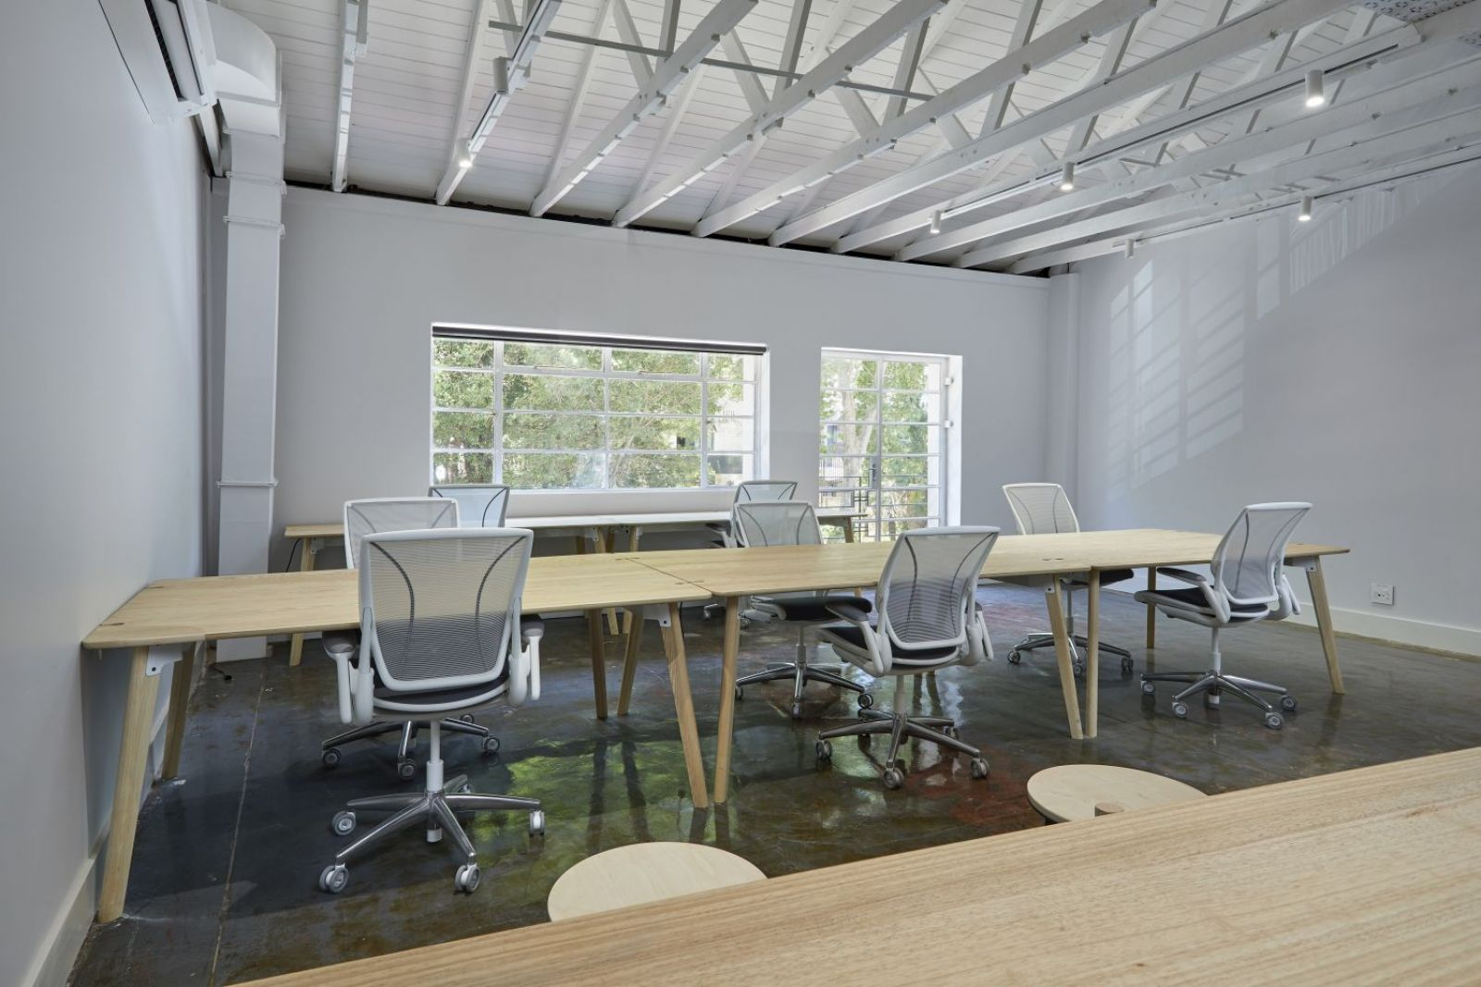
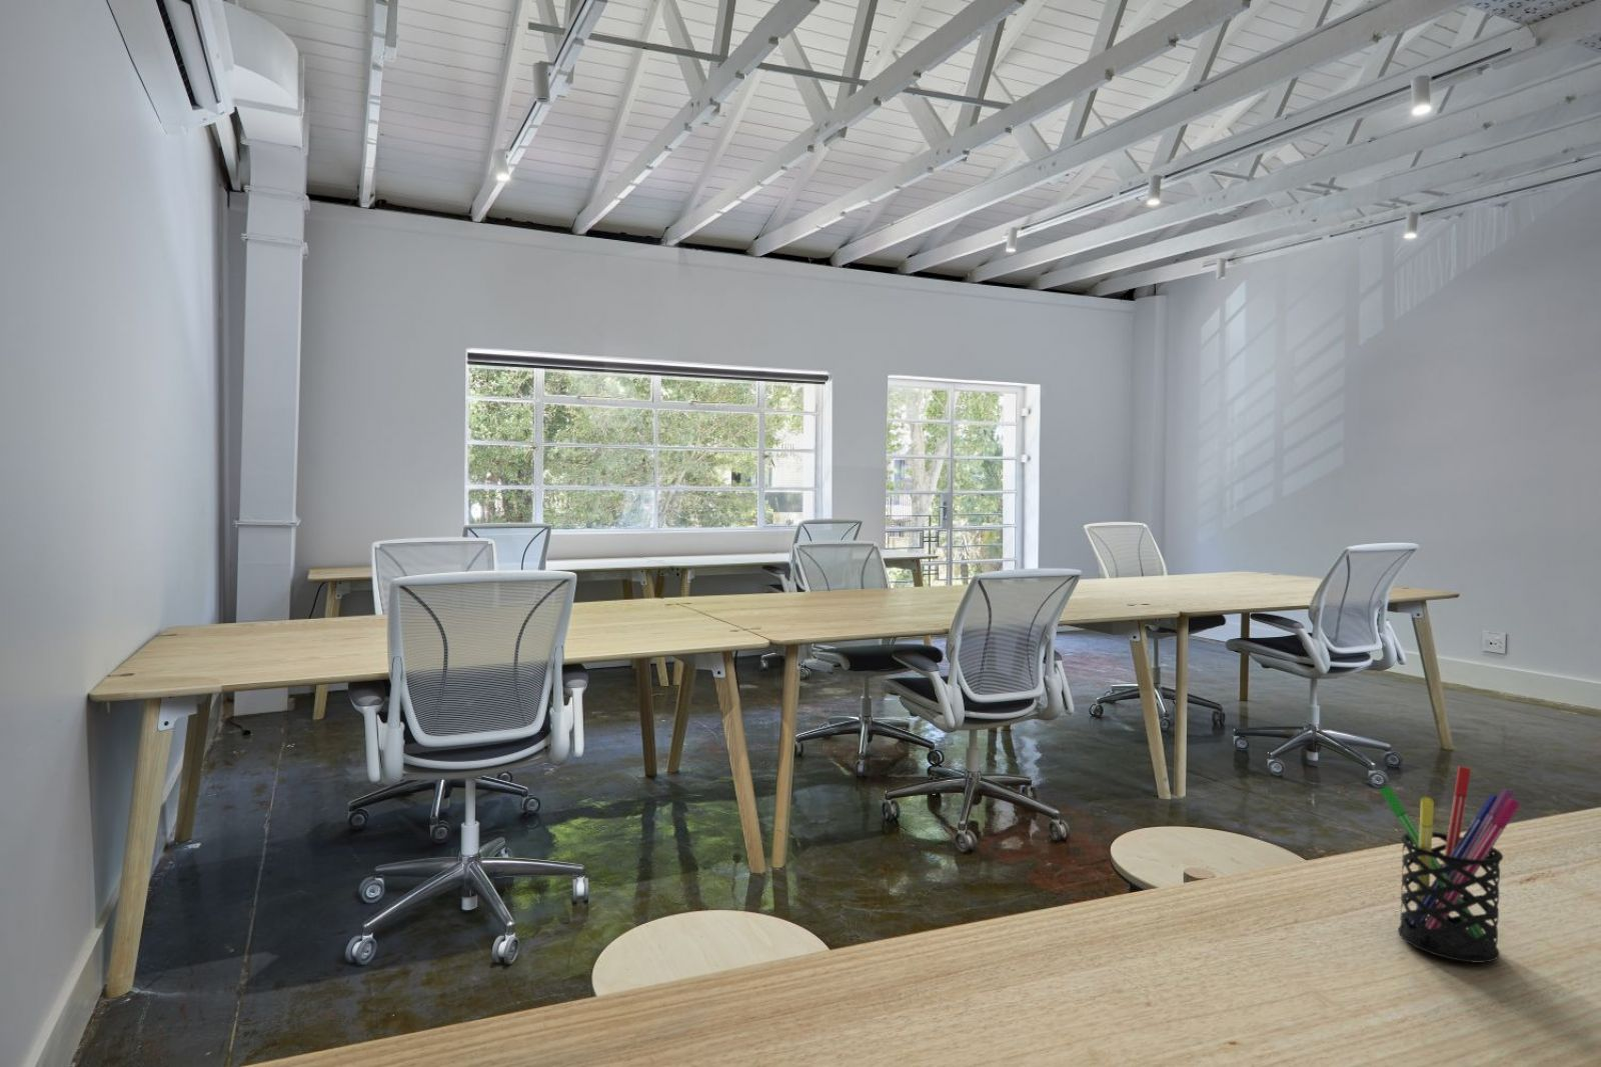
+ pen holder (1440, 854)
